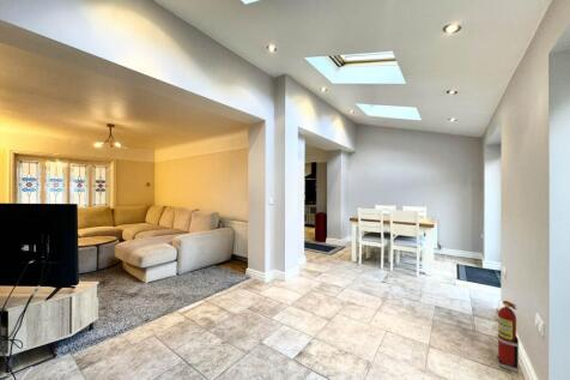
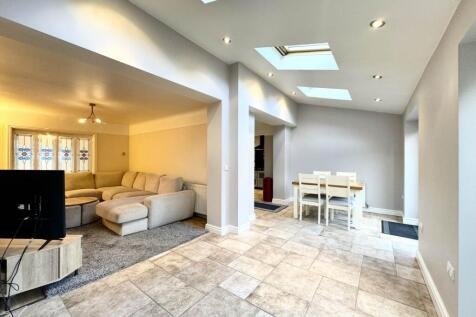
- fire extinguisher (507, 333)
